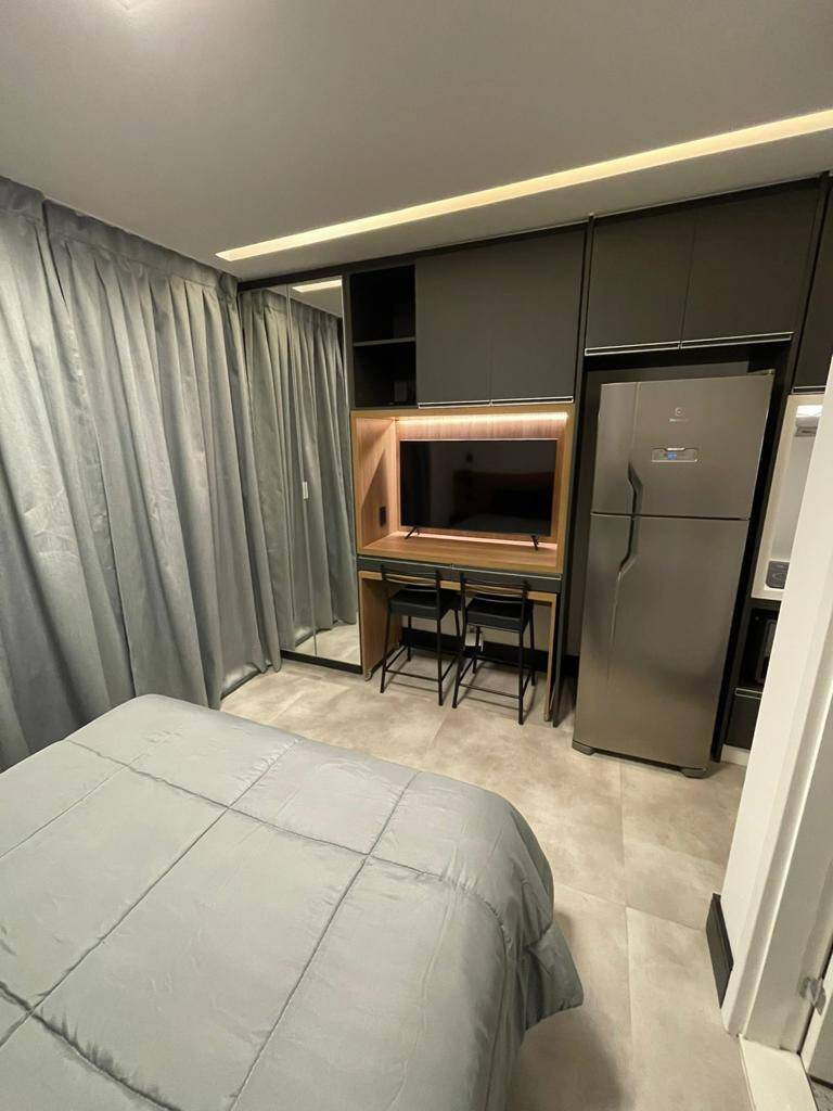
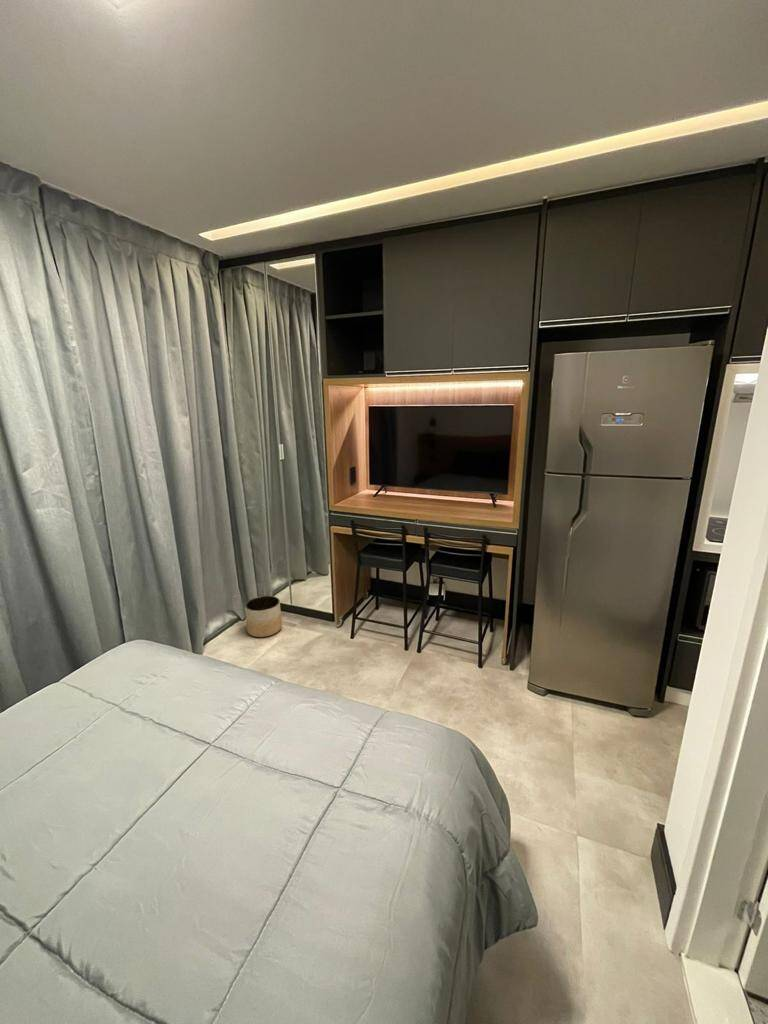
+ planter (263, 616)
